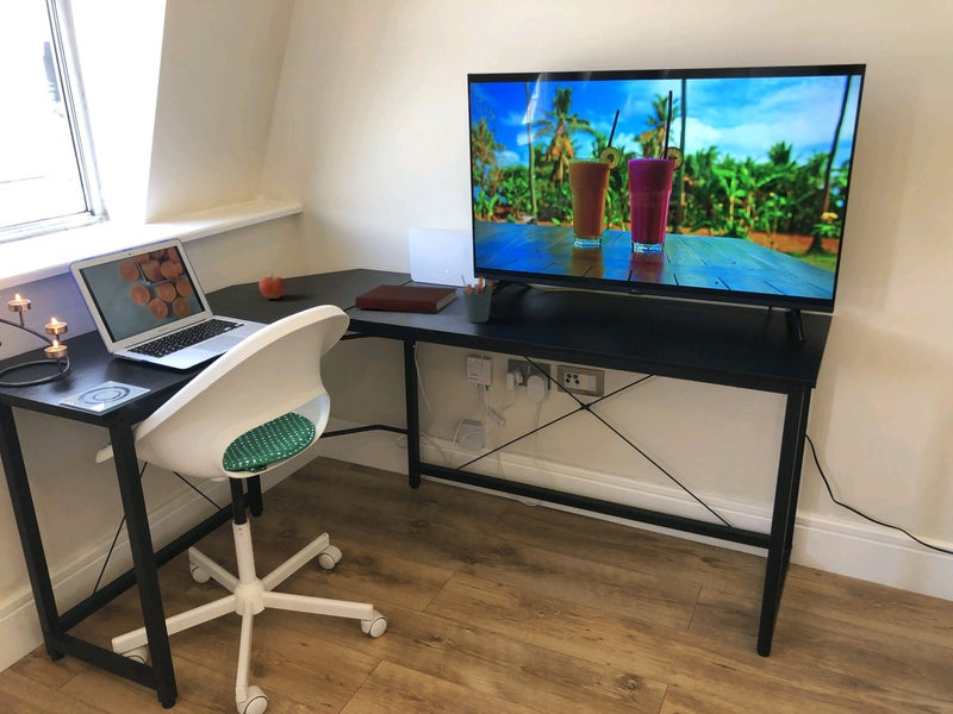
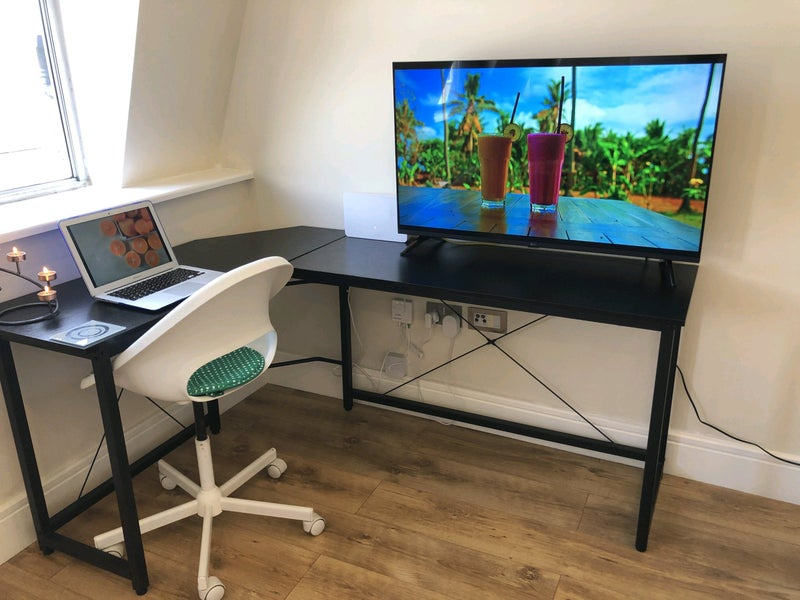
- pen holder (478, 298)
- notebook (407, 298)
- apple (272, 286)
